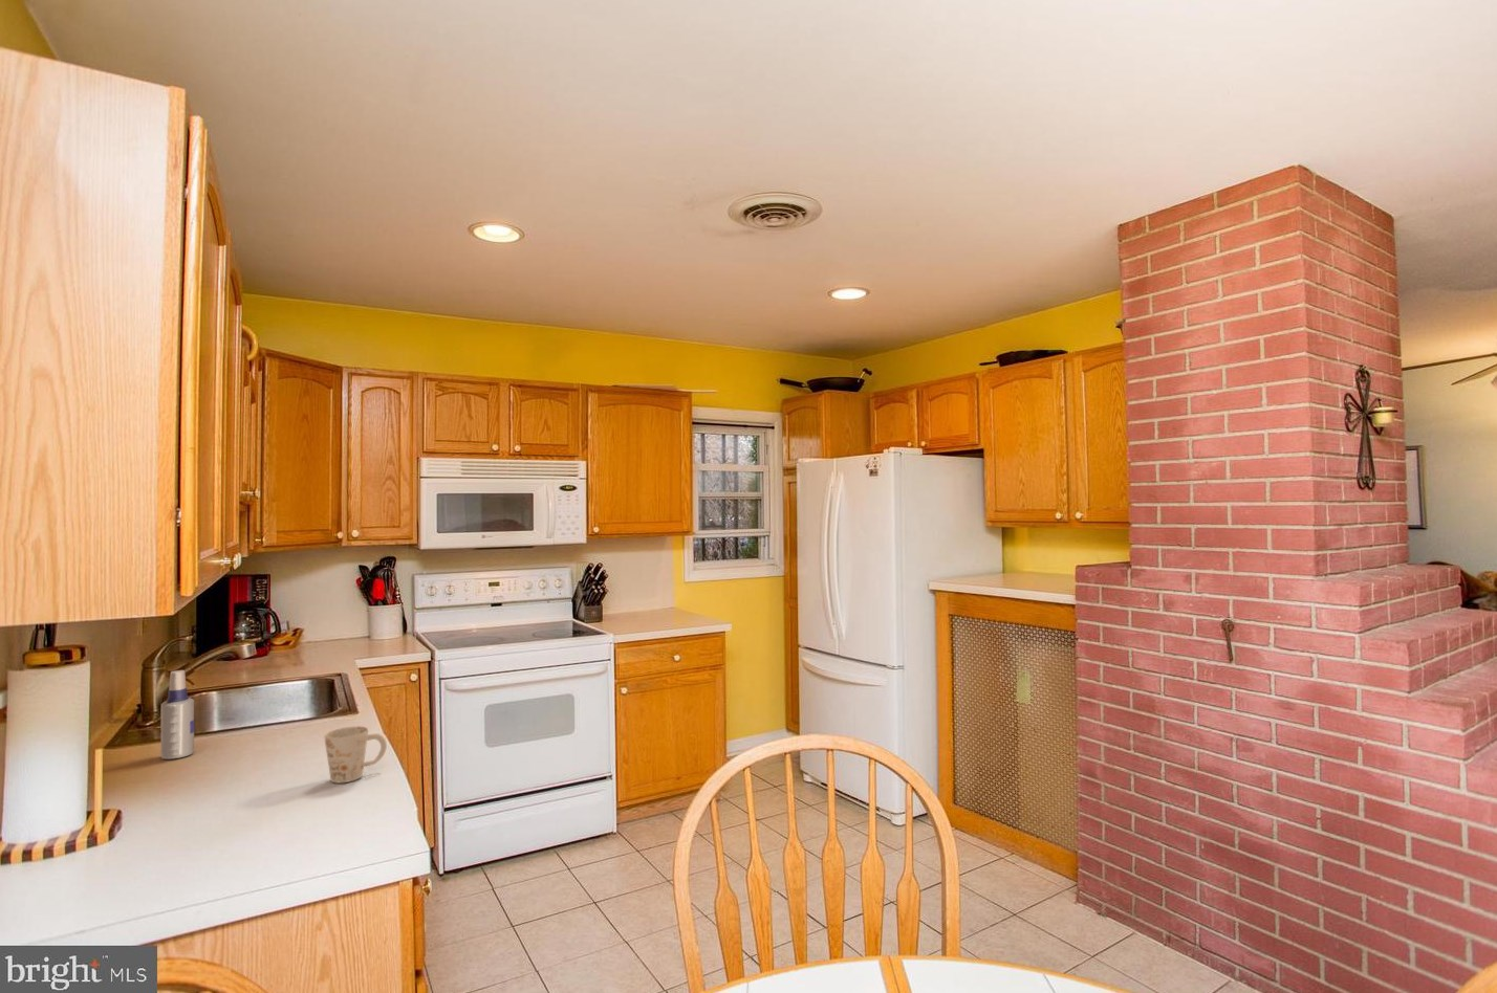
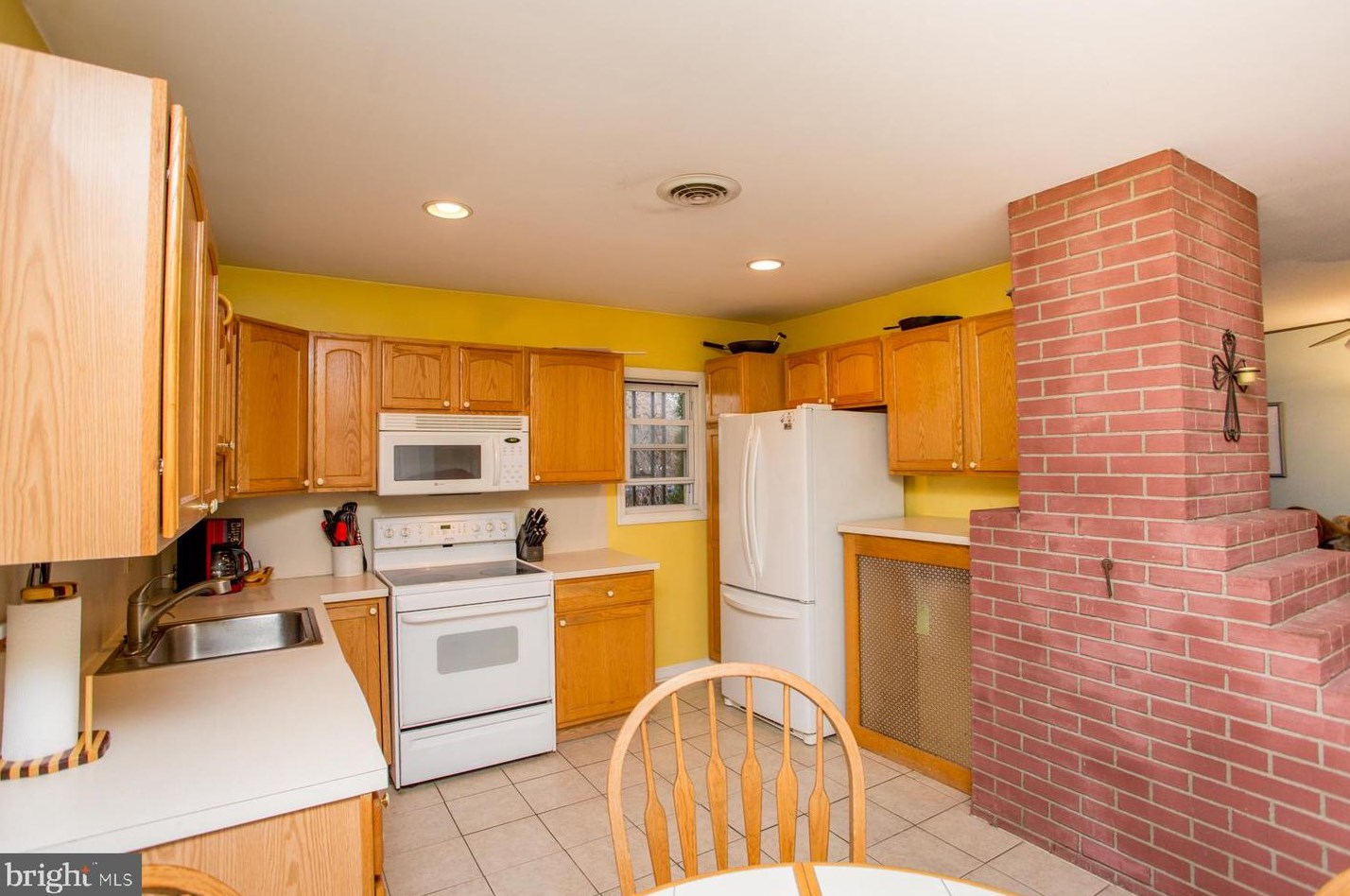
- mug (356, 753)
- spray bottle (177, 713)
